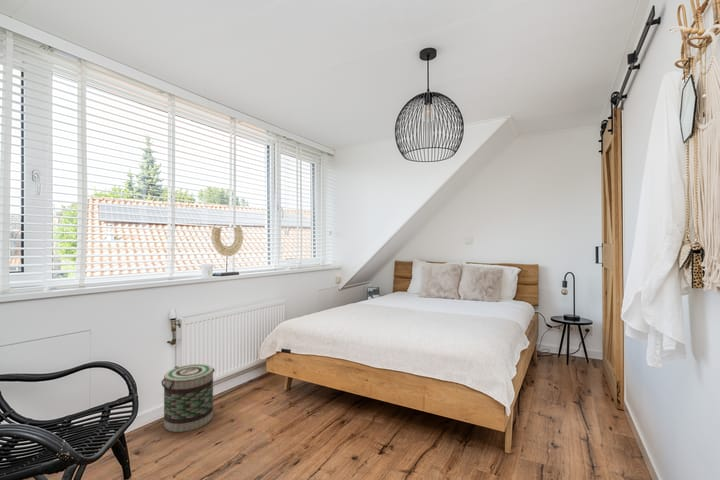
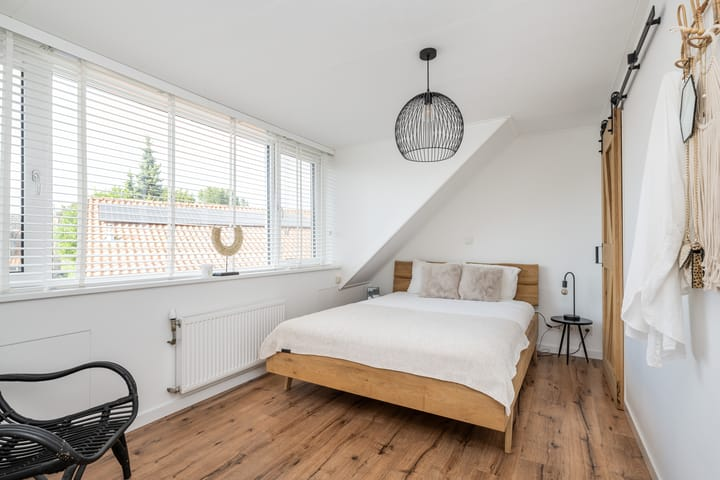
- basket (188, 394)
